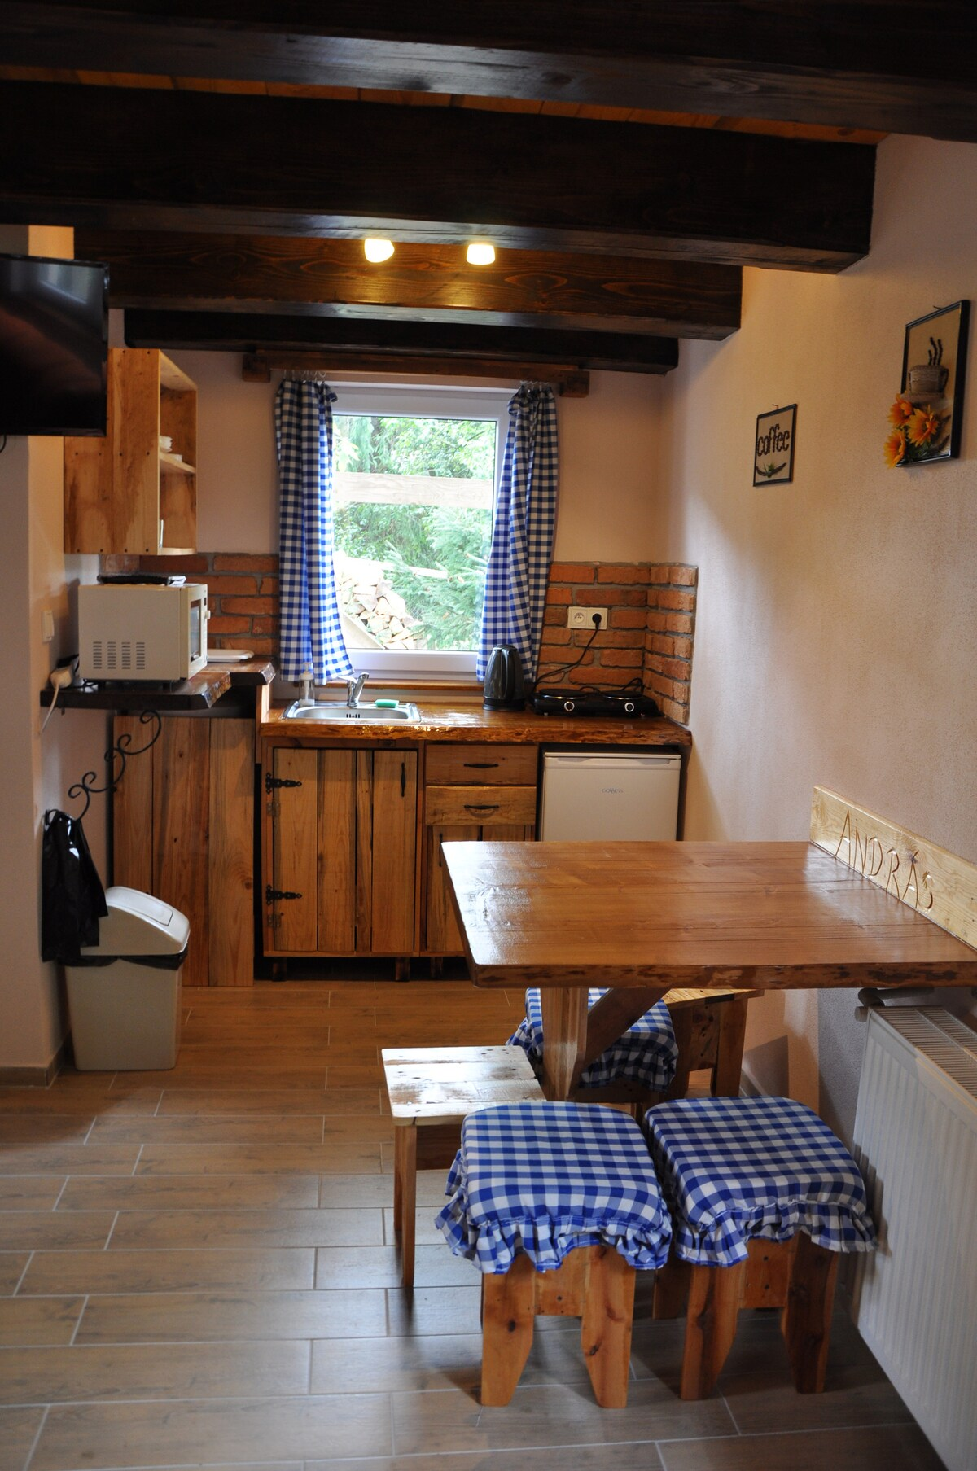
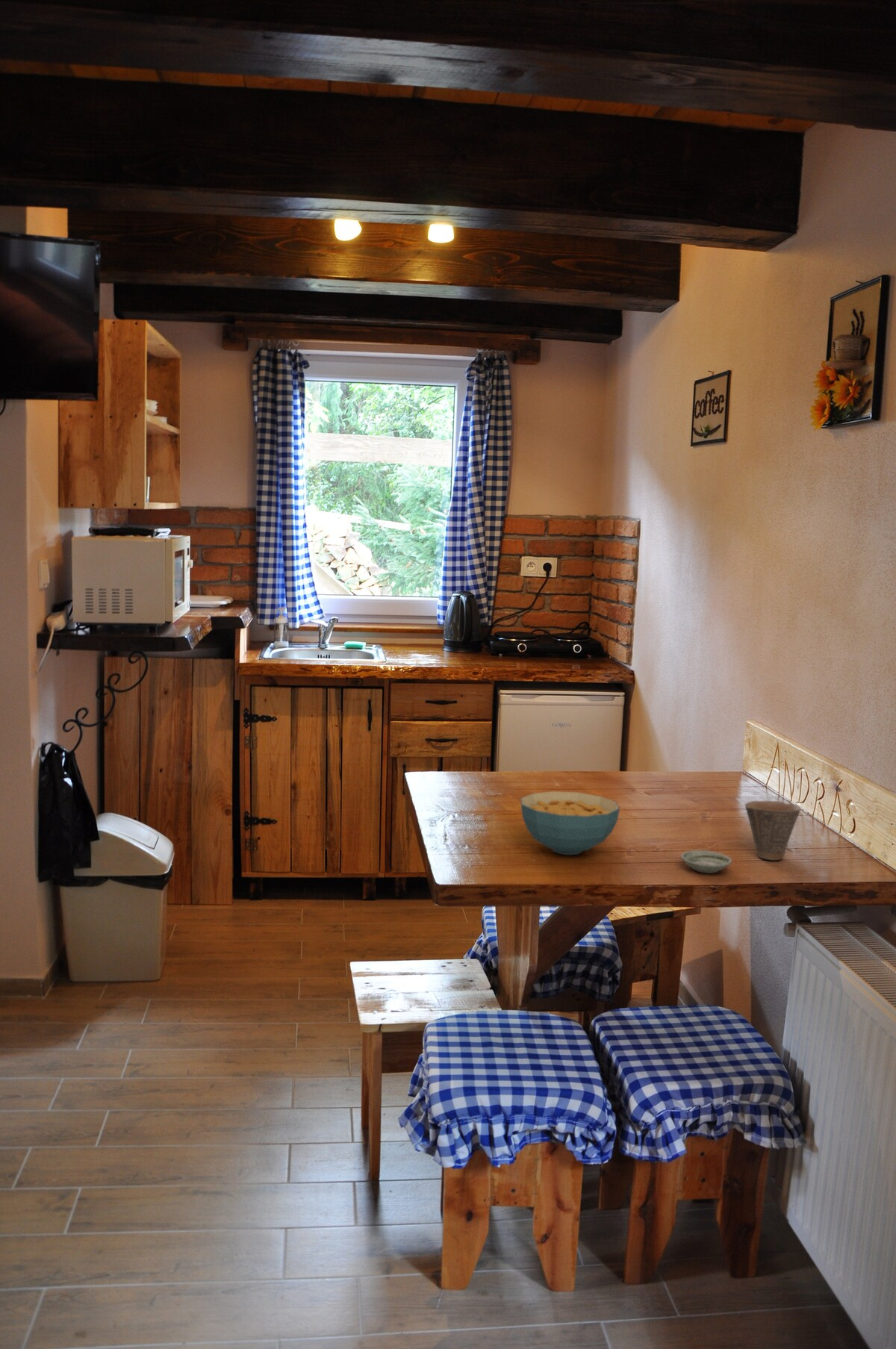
+ saucer (706, 863)
+ cup (771, 830)
+ cereal bowl (568, 826)
